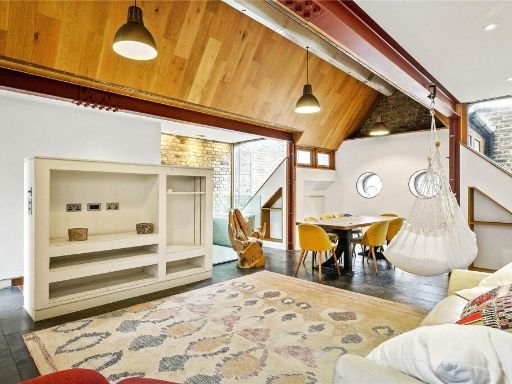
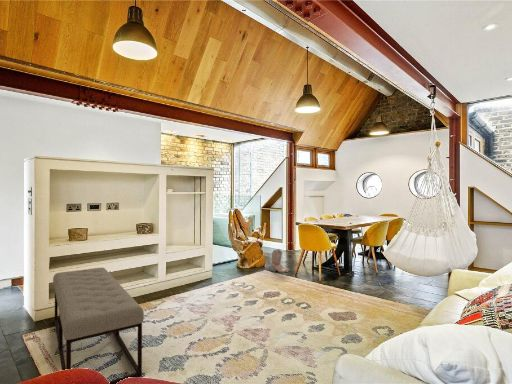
+ bench (90, 315)
+ boots (280, 260)
